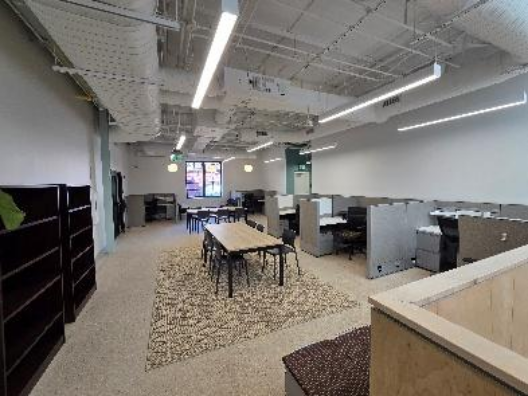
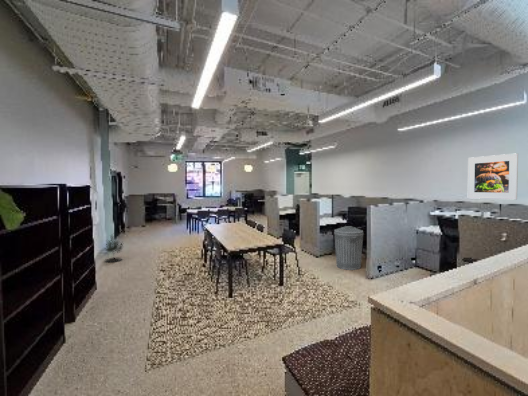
+ trash can (348, 246)
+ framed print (491, 177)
+ potted tree (113, 246)
